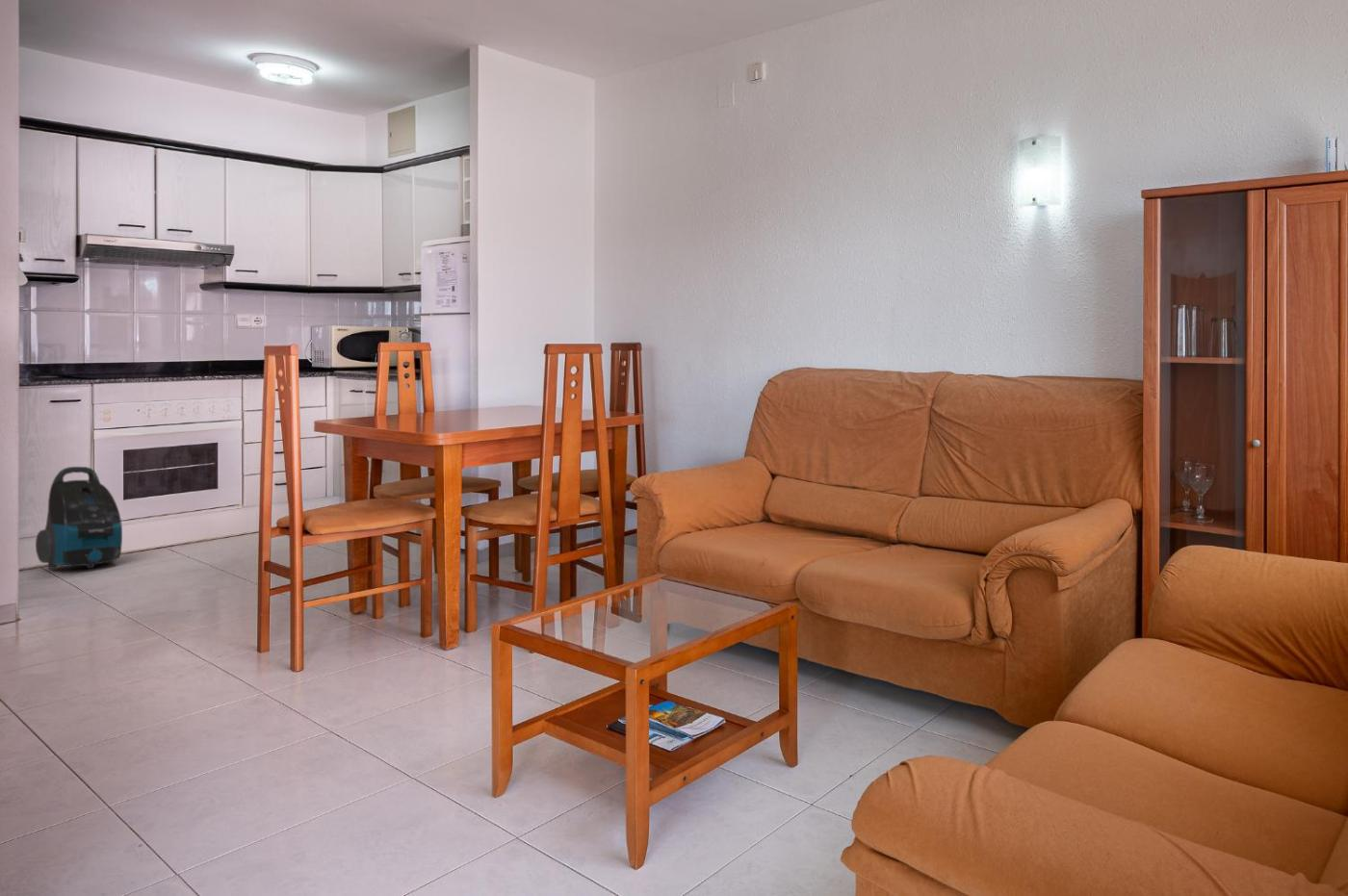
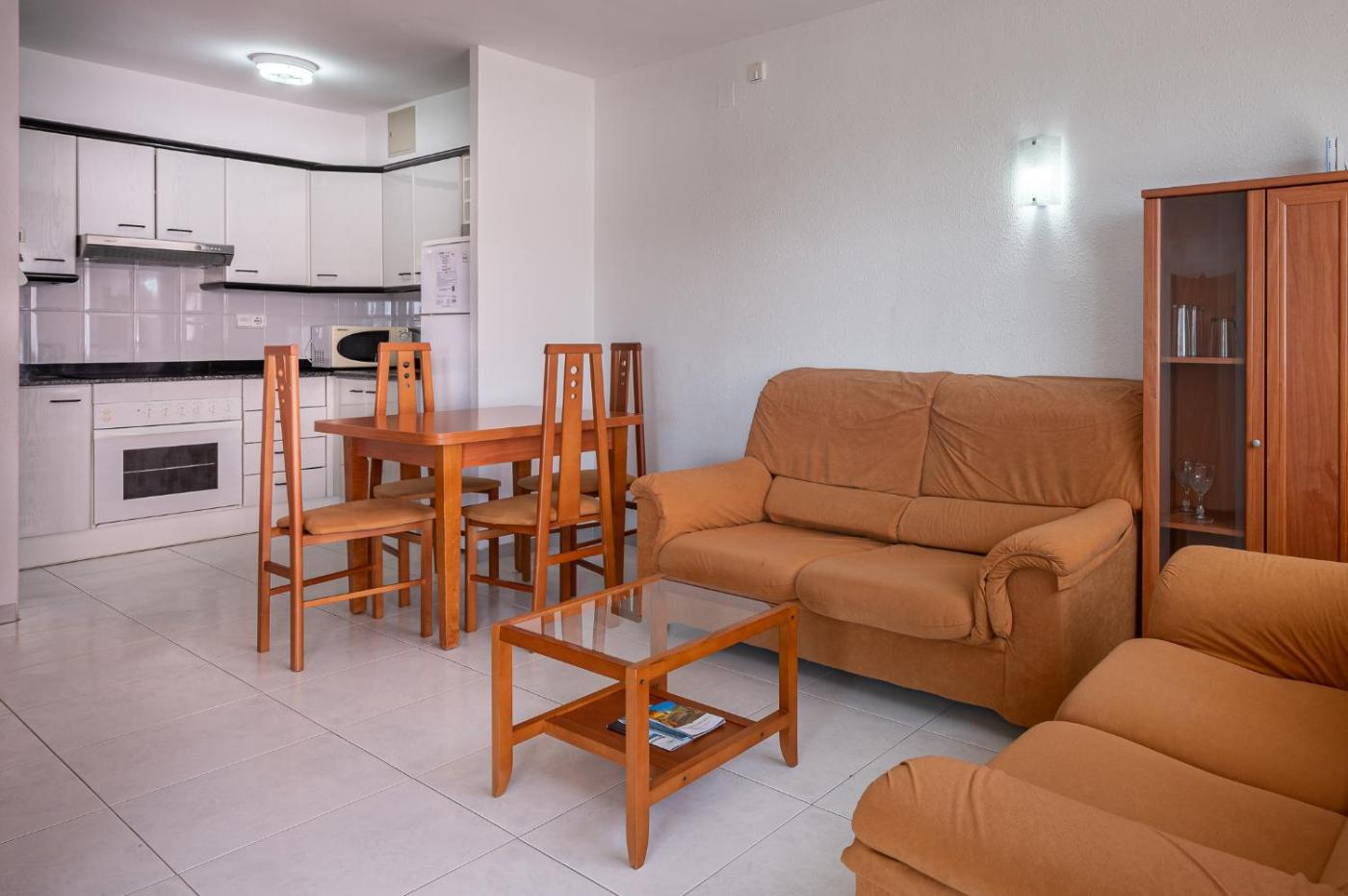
- vacuum cleaner (82, 517)
